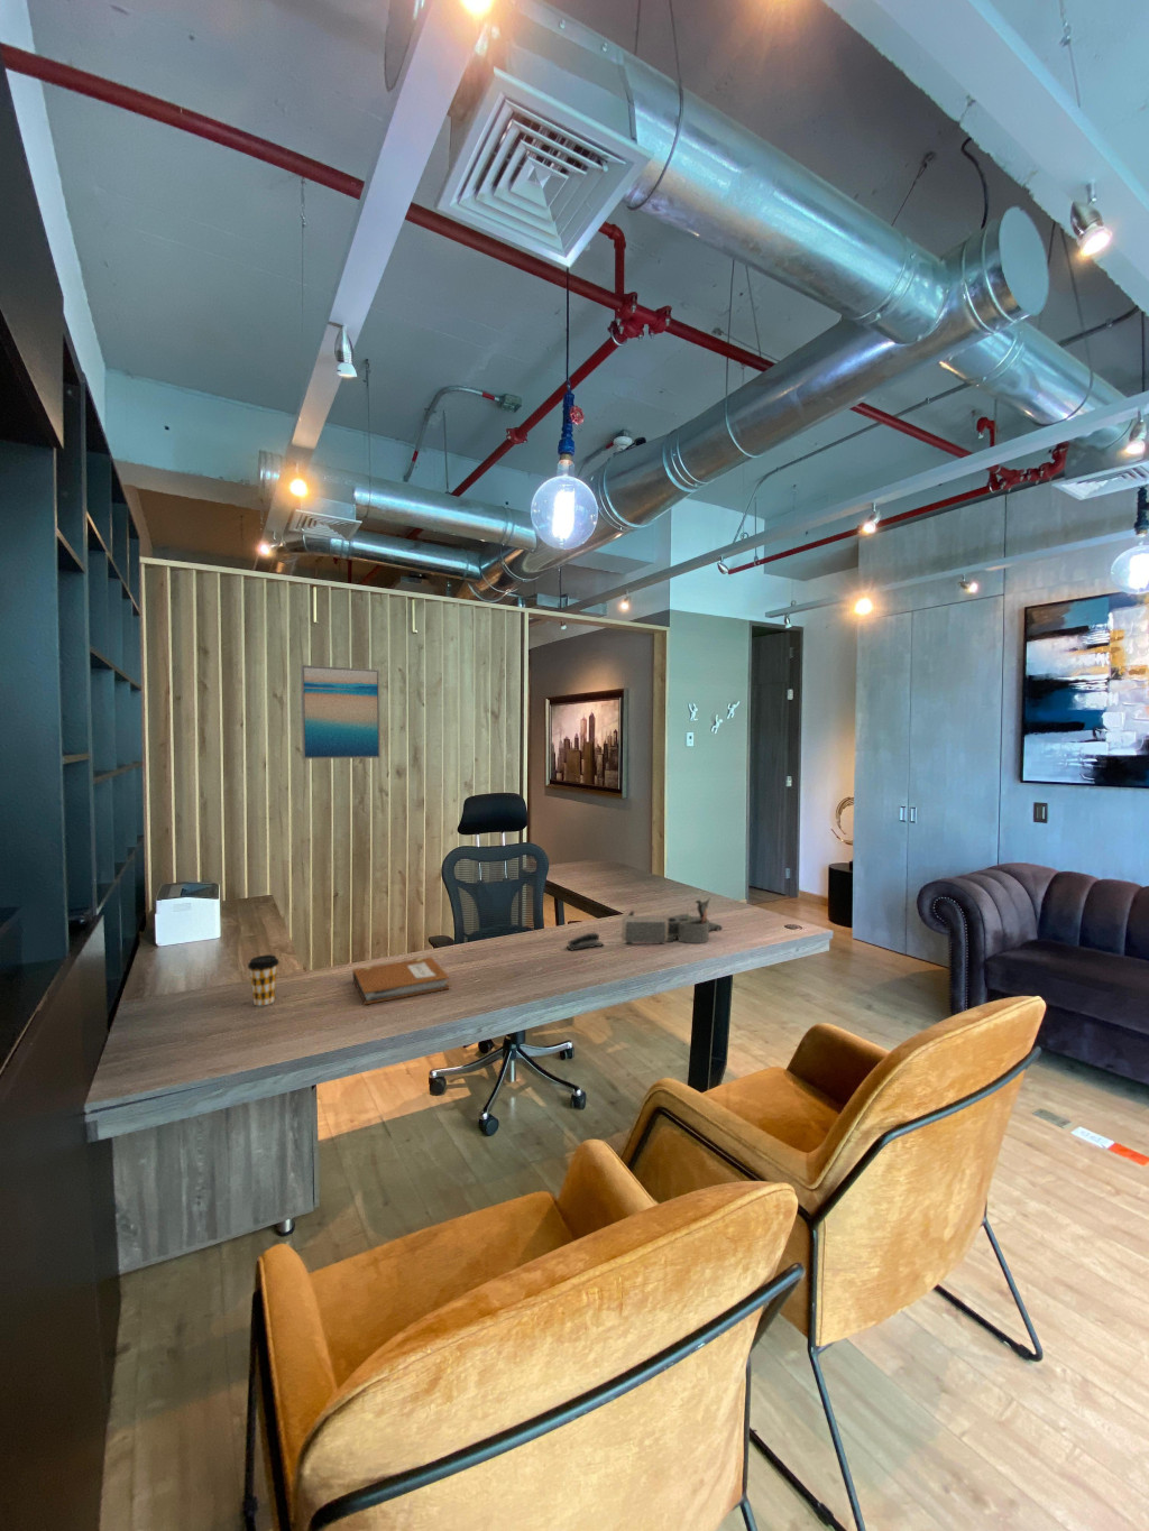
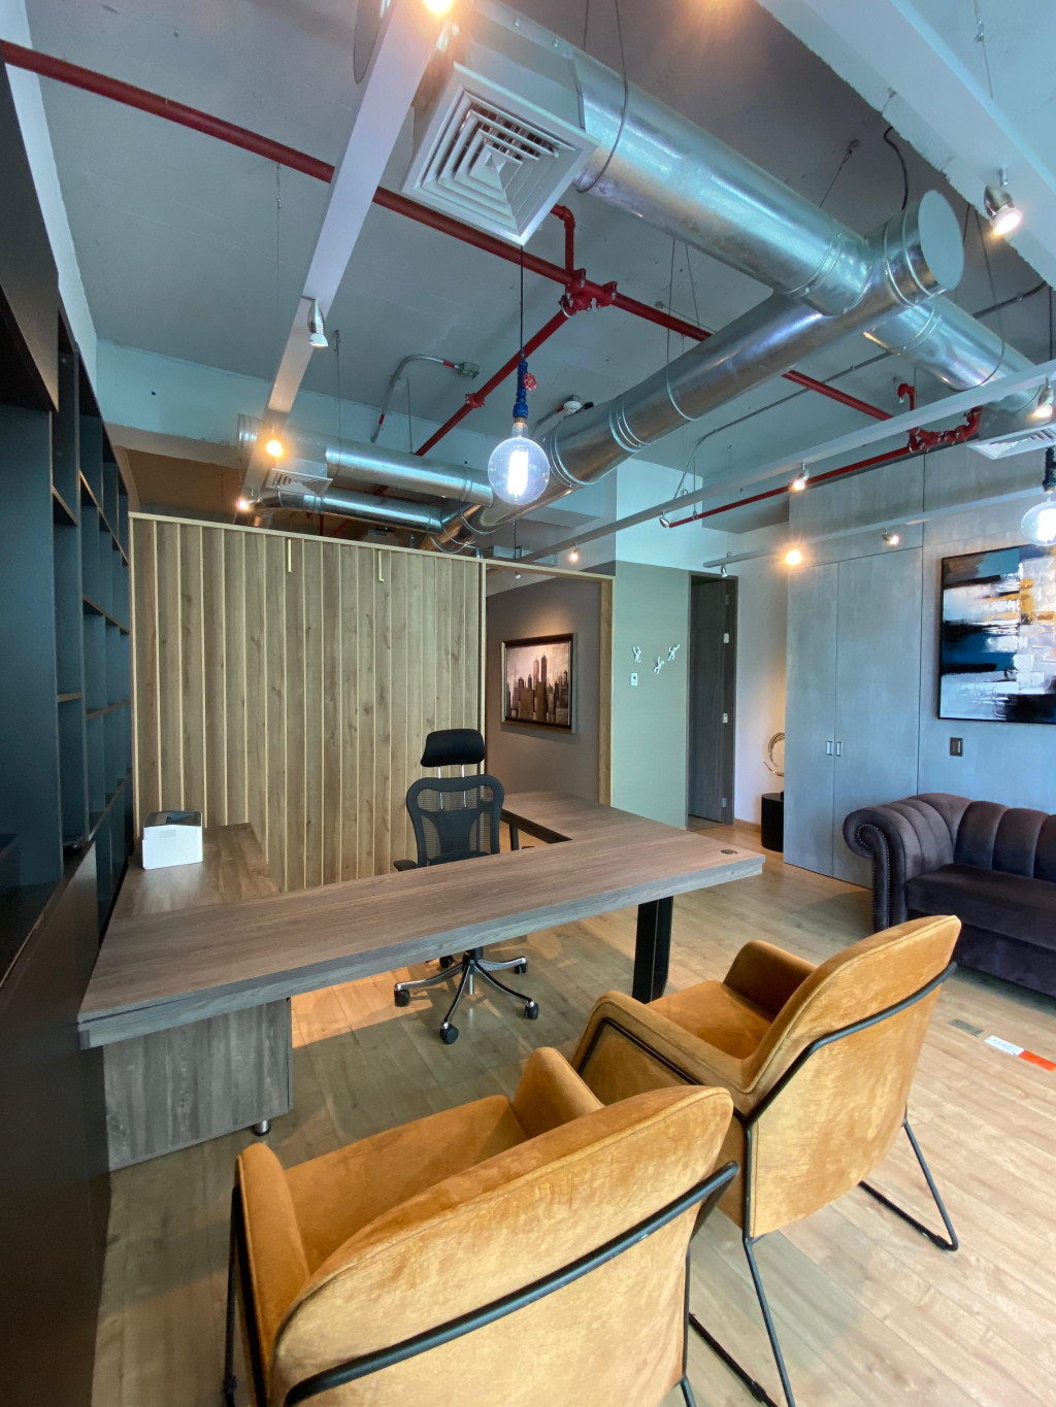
- stapler (584, 940)
- coffee cup (263, 981)
- desk organizer (670, 917)
- wall art (342, 712)
- notebook (402, 977)
